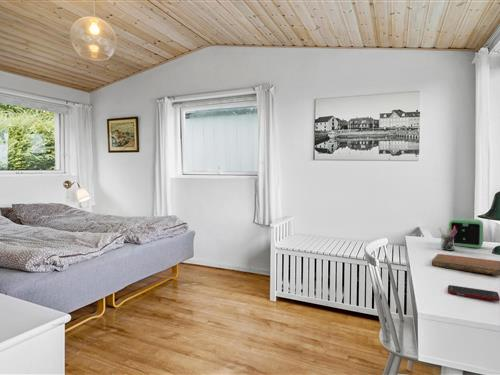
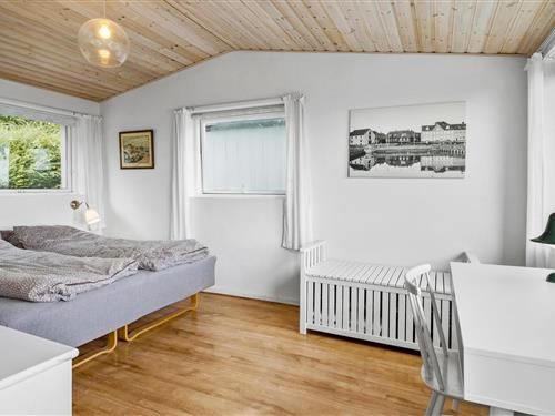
- notebook (466, 263)
- alarm clock (465, 232)
- pen holder (448, 237)
- cell phone (472, 292)
